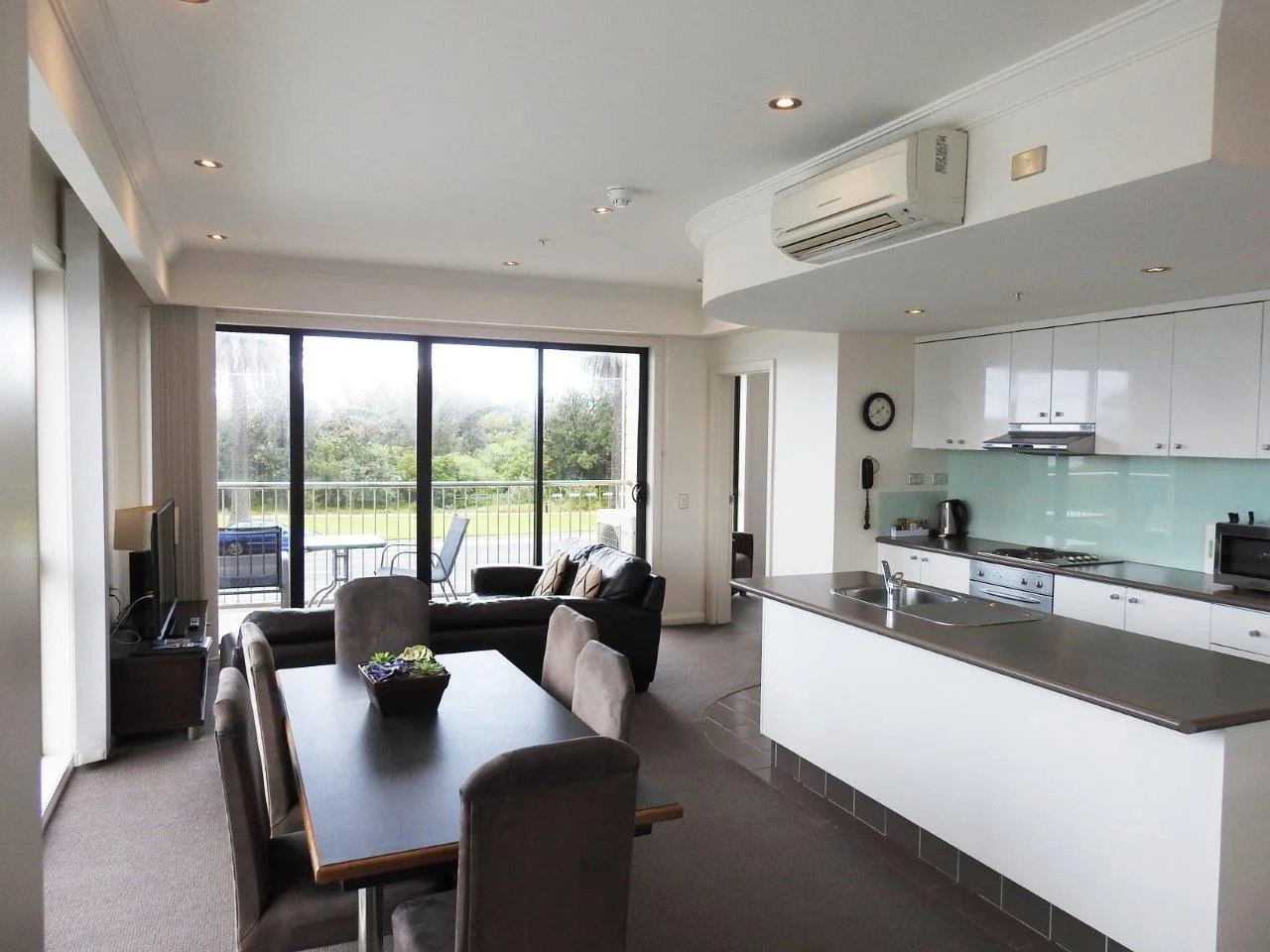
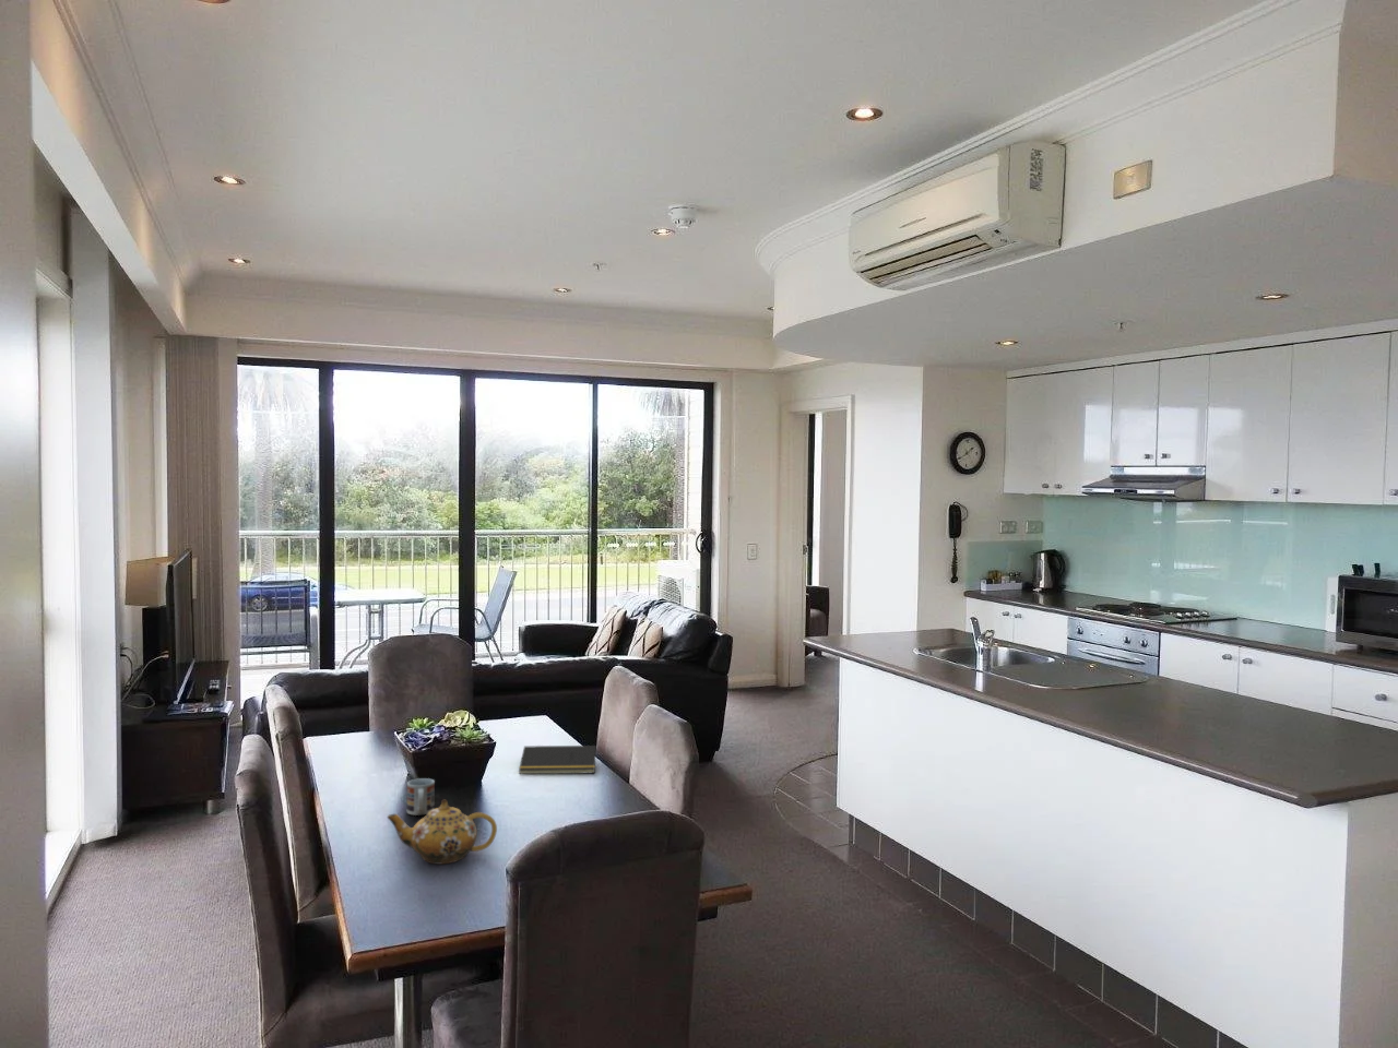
+ teapot (443, 828)
+ cup (421, 798)
+ notepad (558, 758)
